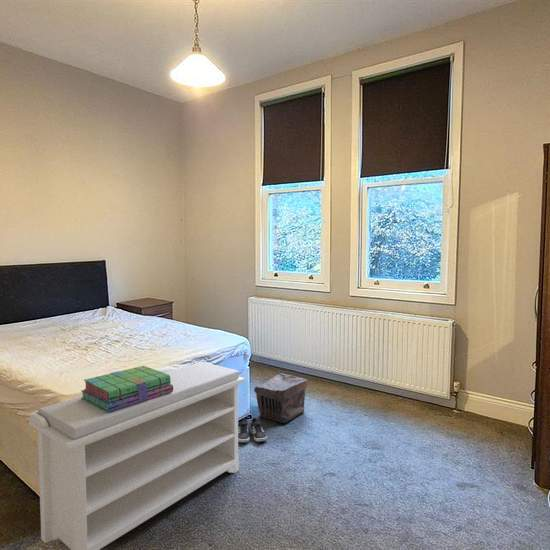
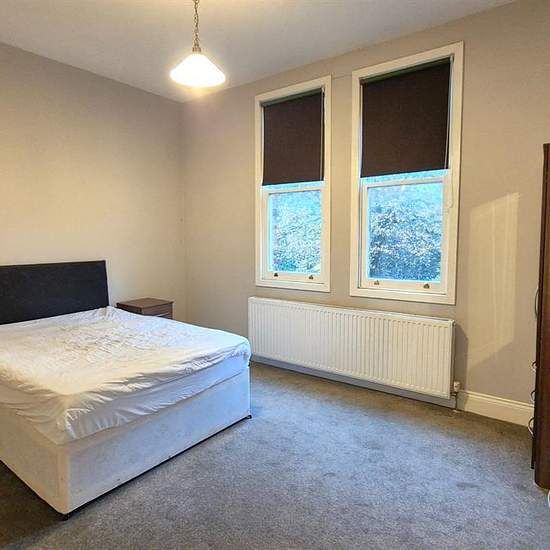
- pouch (280, 397)
- shoe (250, 430)
- stack of books (128, 386)
- bench (153, 444)
